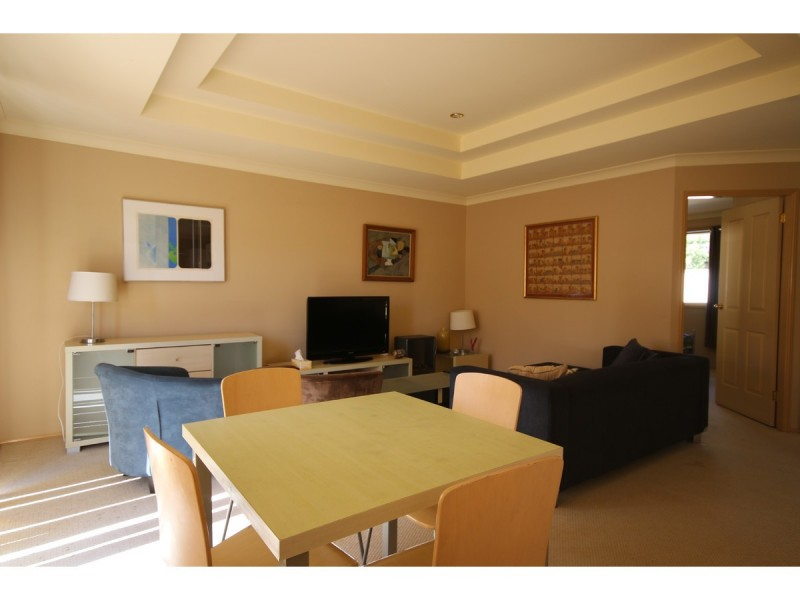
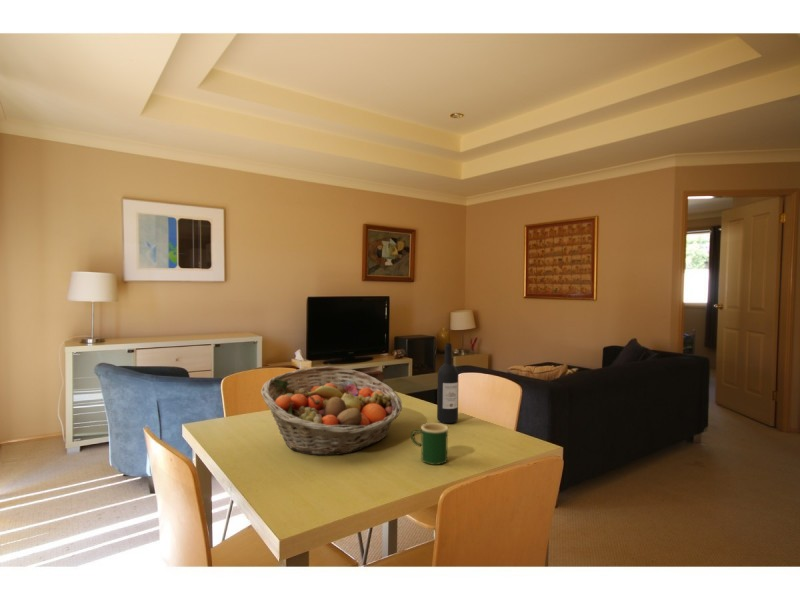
+ mug (428, 442)
+ wine bottle (447, 382)
+ fruit basket (334, 406)
